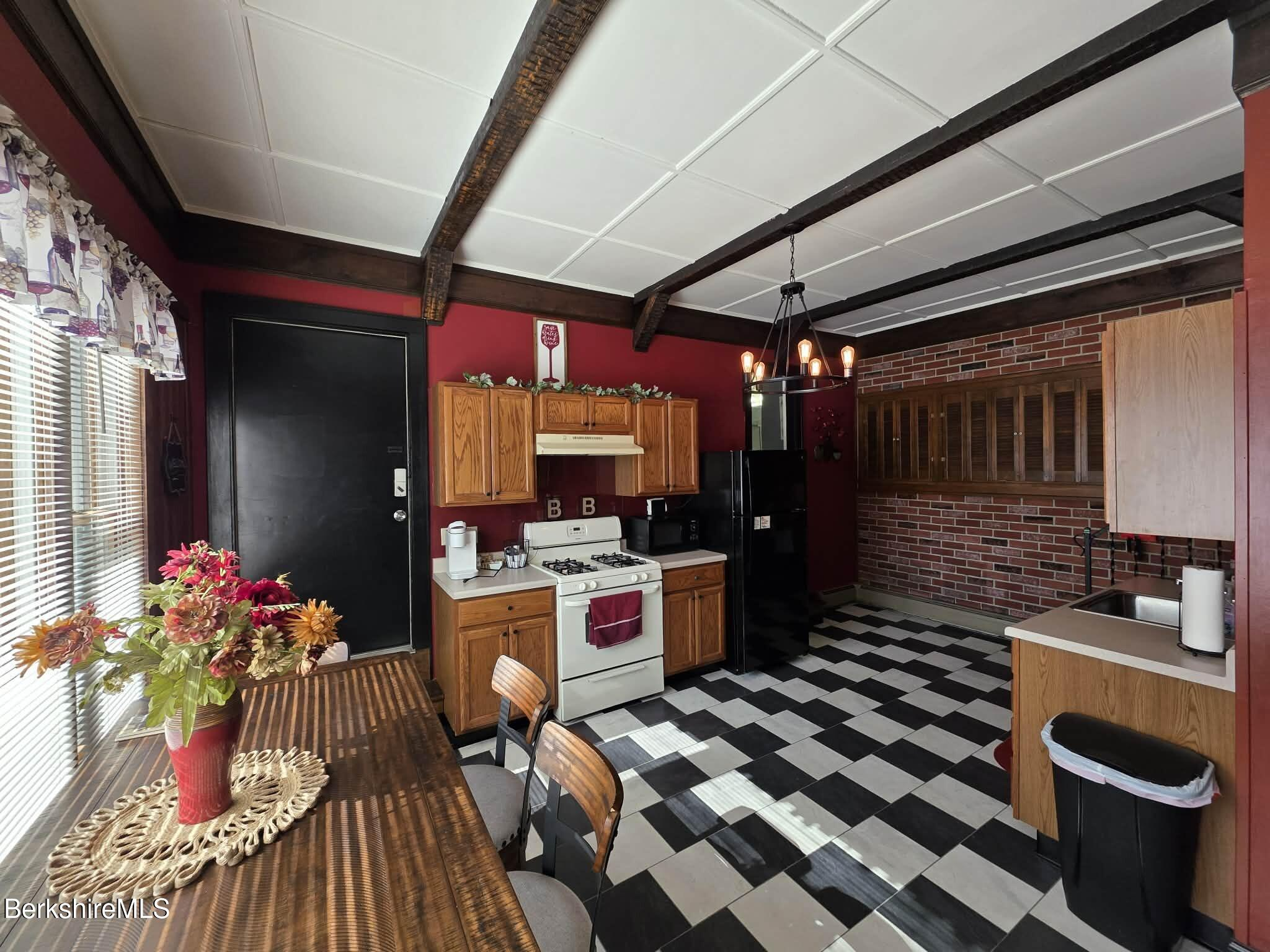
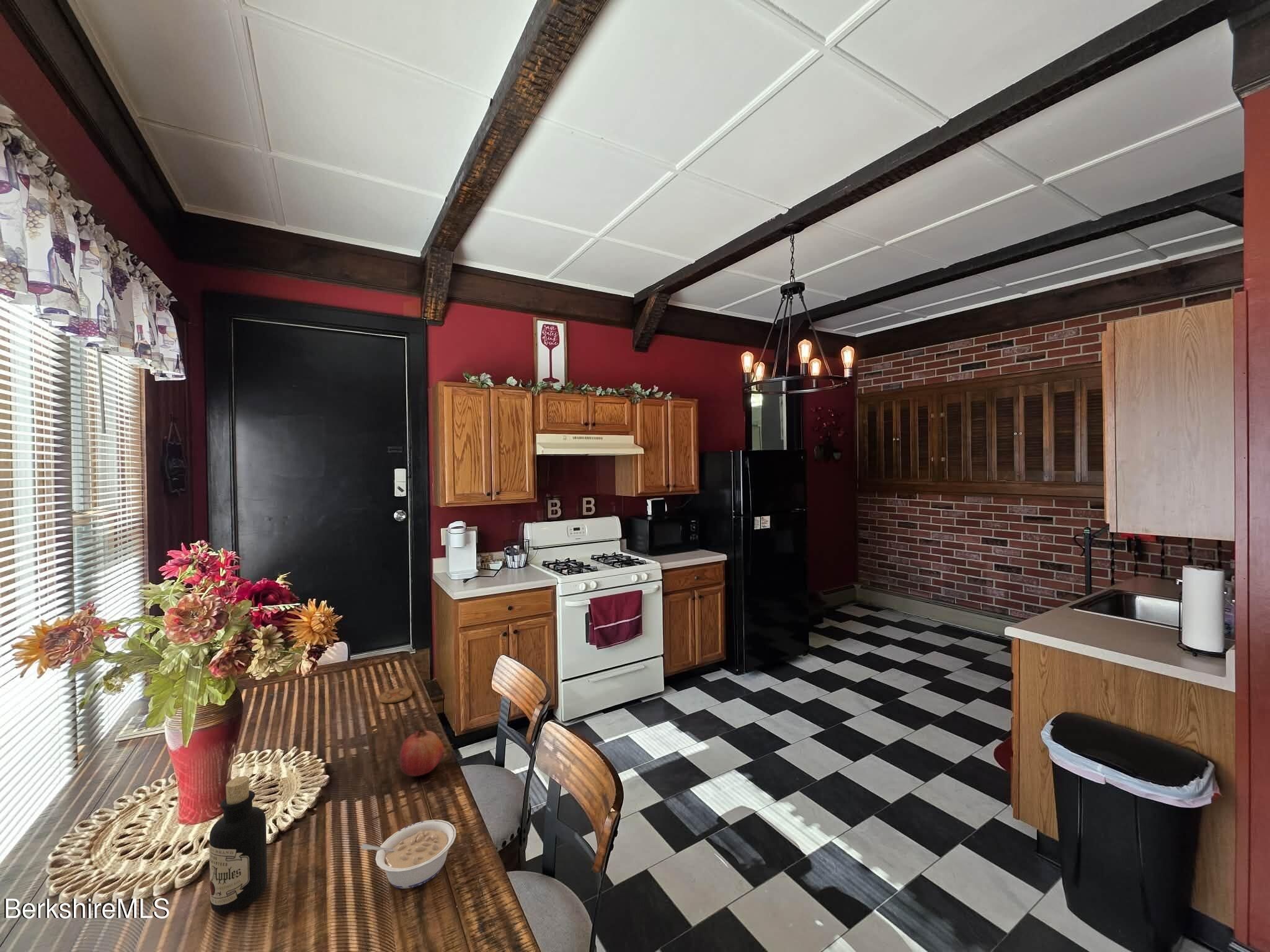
+ fruit (420, 751)
+ bottle (238, 839)
+ coaster (395, 695)
+ legume (414, 855)
